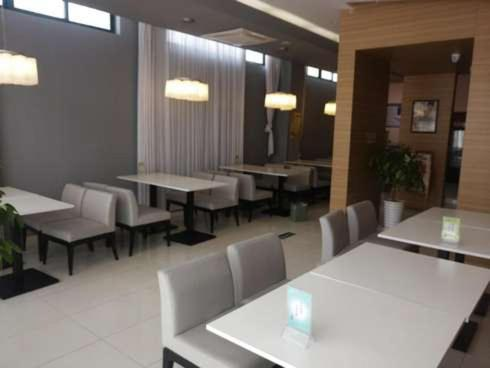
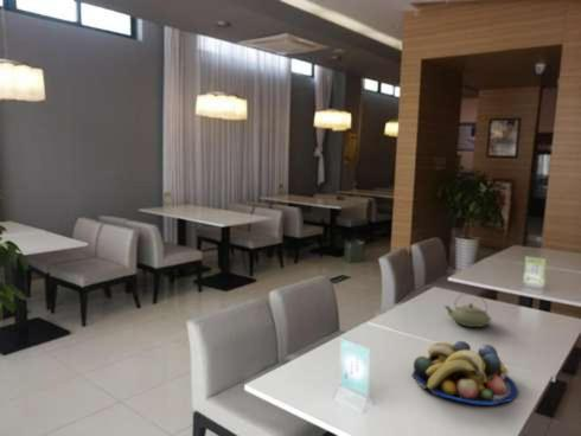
+ teapot (467, 307)
+ fruit bowl (465, 364)
